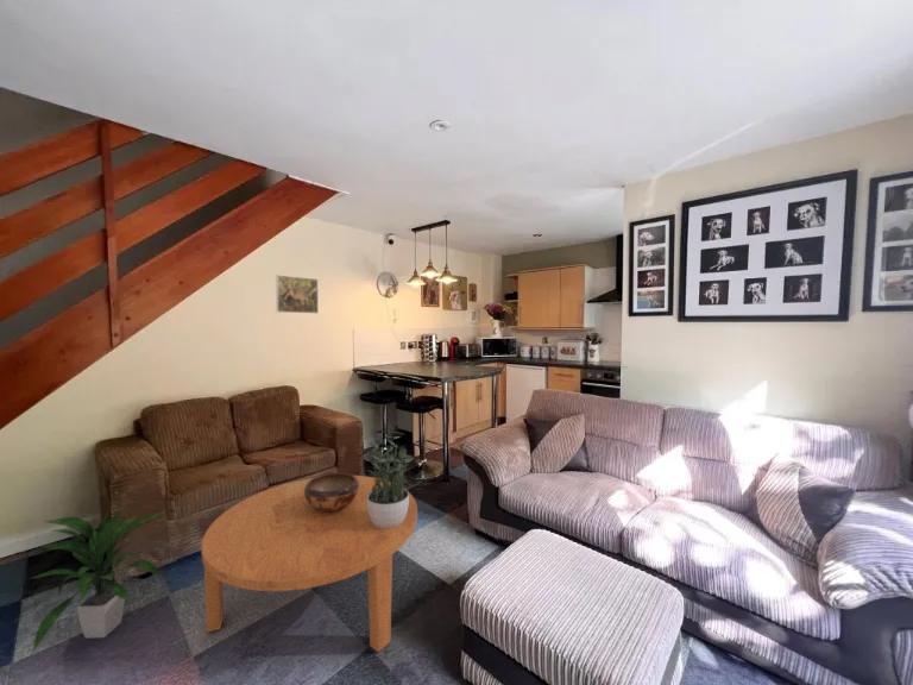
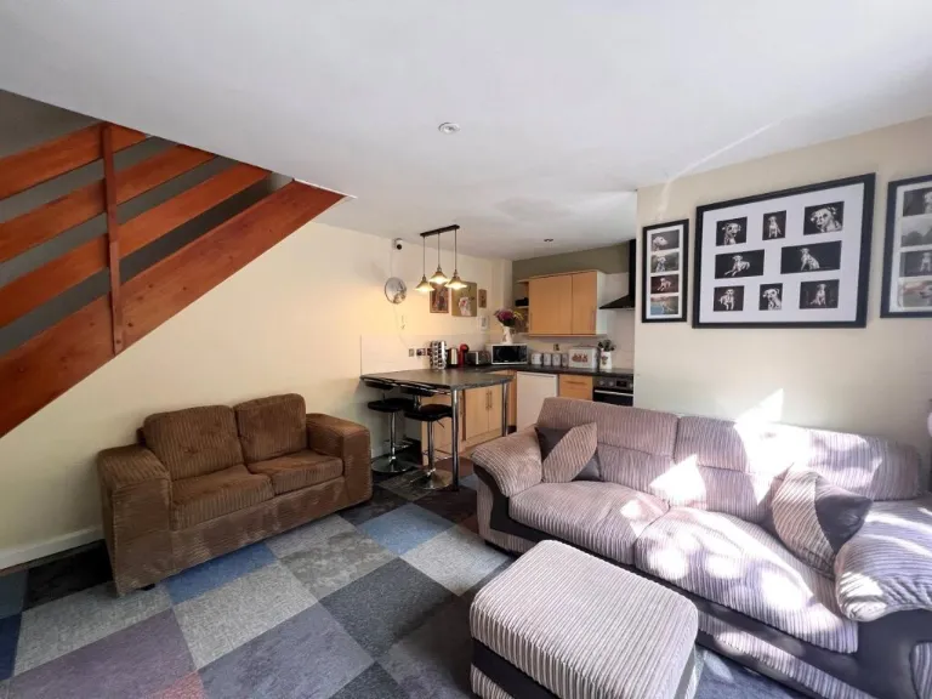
- indoor plant (94, 570)
- potted plant (390, 479)
- coffee table (320, 555)
- decorative bowl (332, 492)
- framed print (297, 295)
